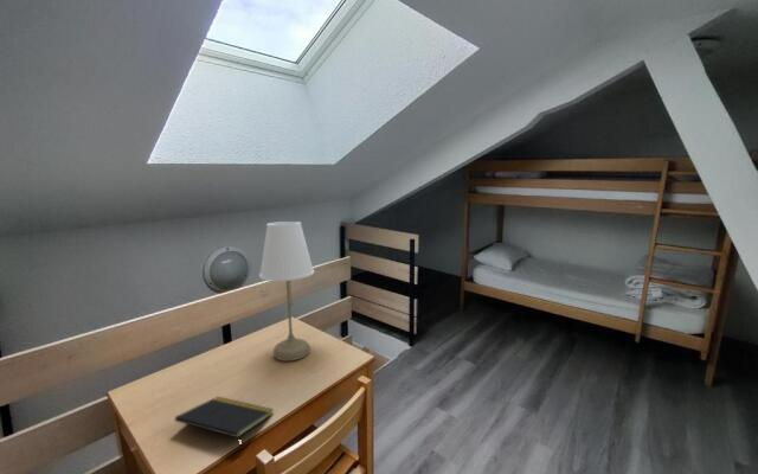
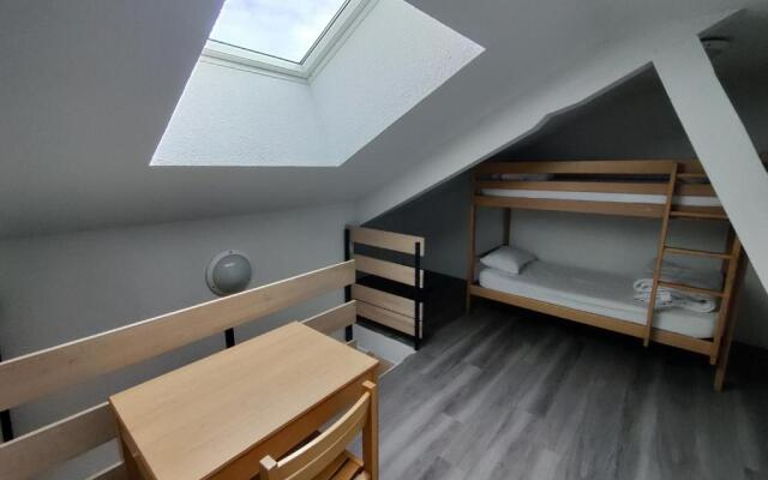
- desk lamp (288, 289)
- notepad (225, 415)
